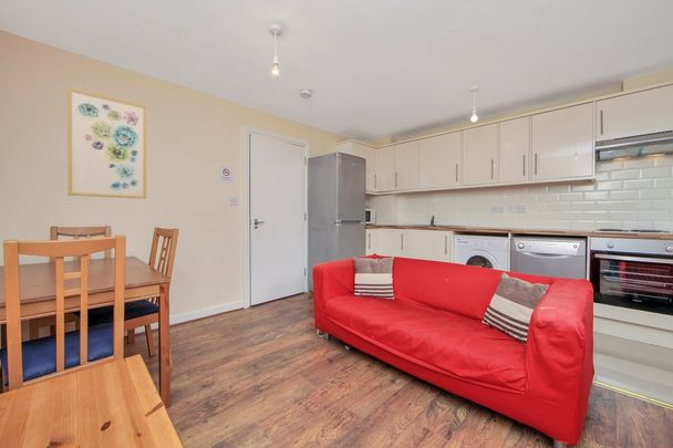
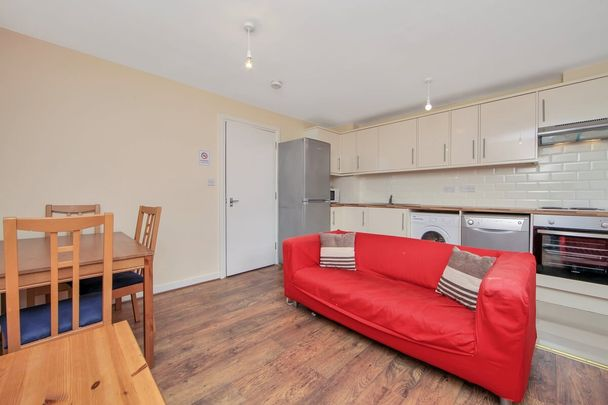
- wall art (110, 147)
